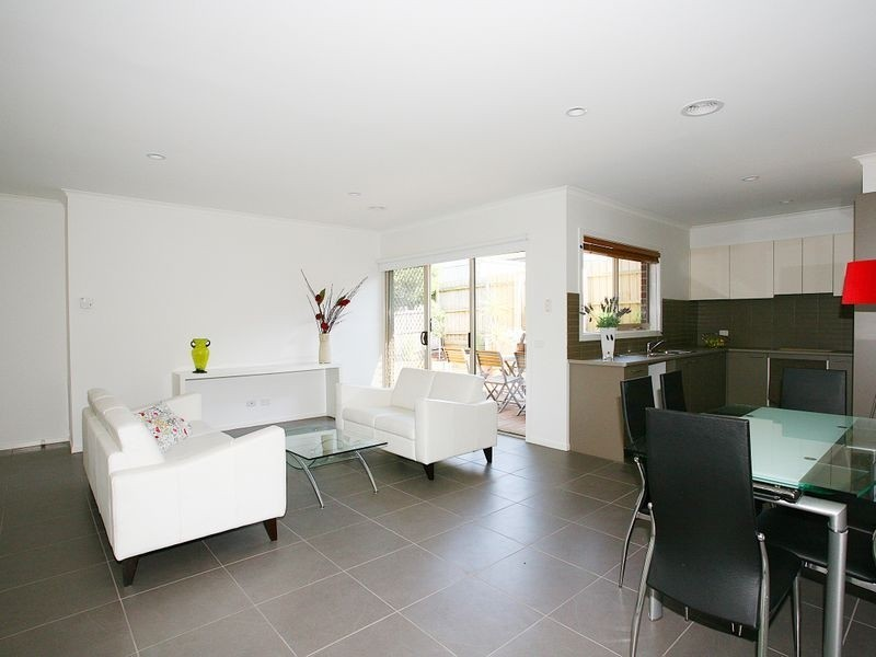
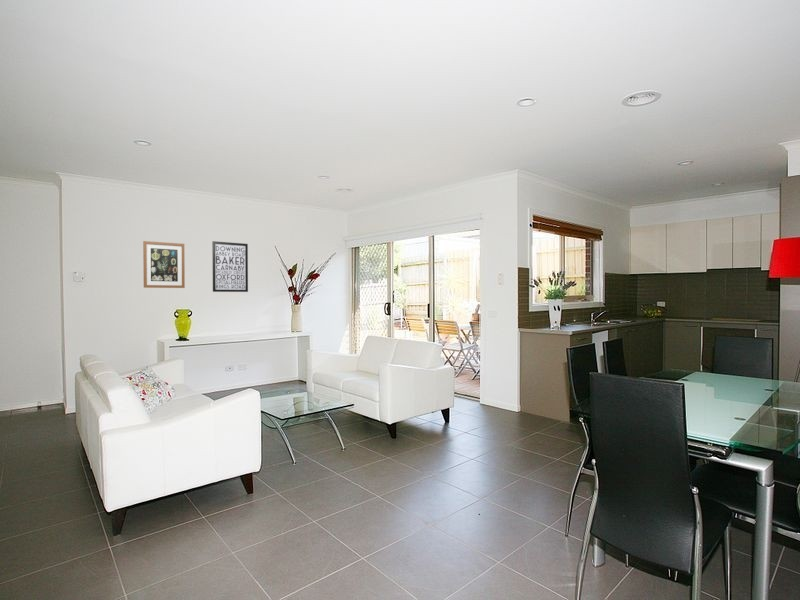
+ wall art (230, 267)
+ wall art (164, 265)
